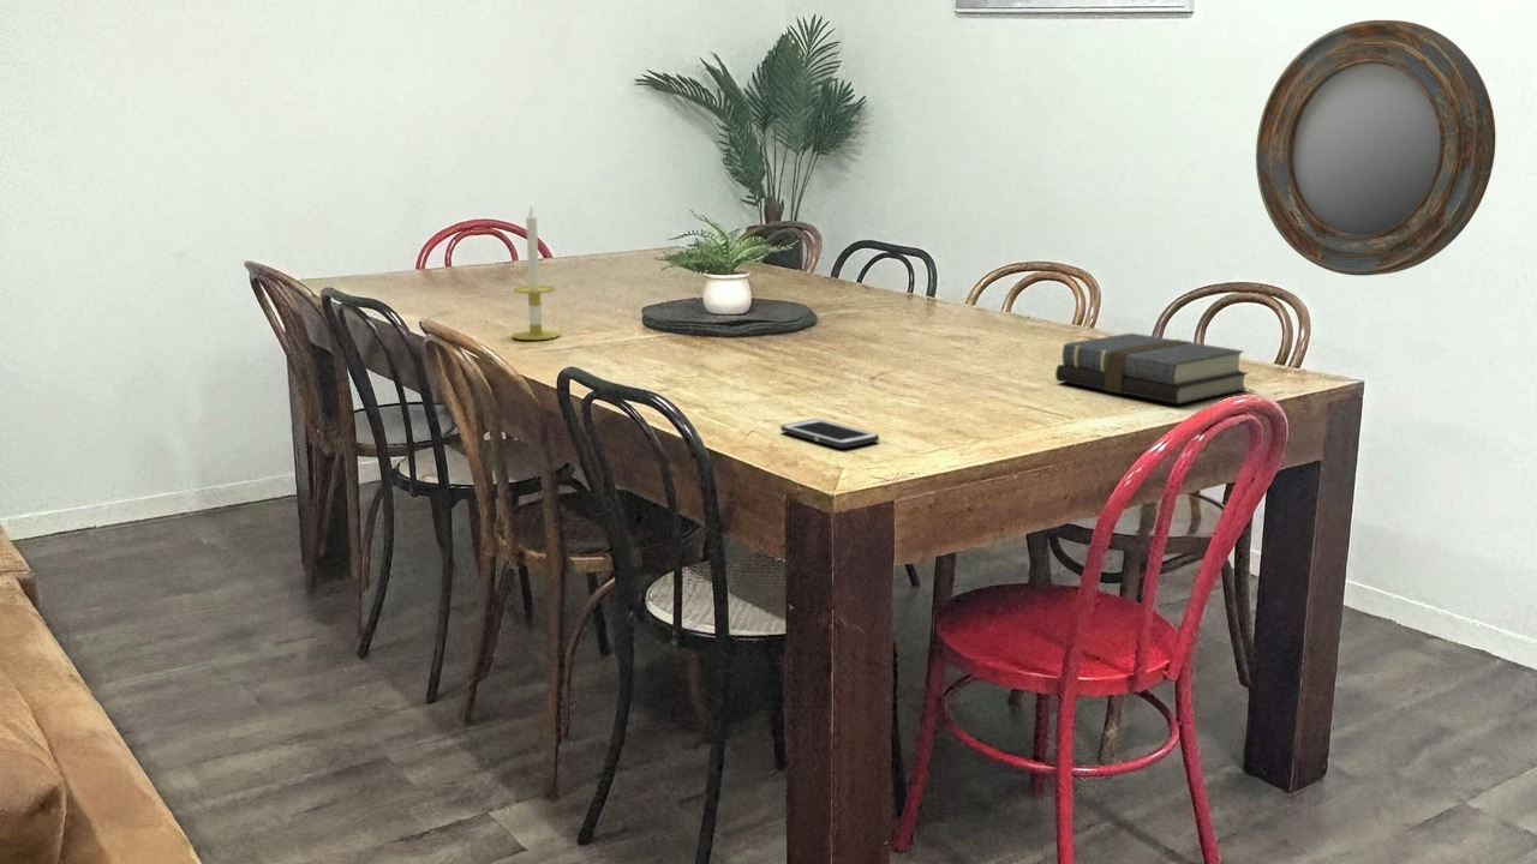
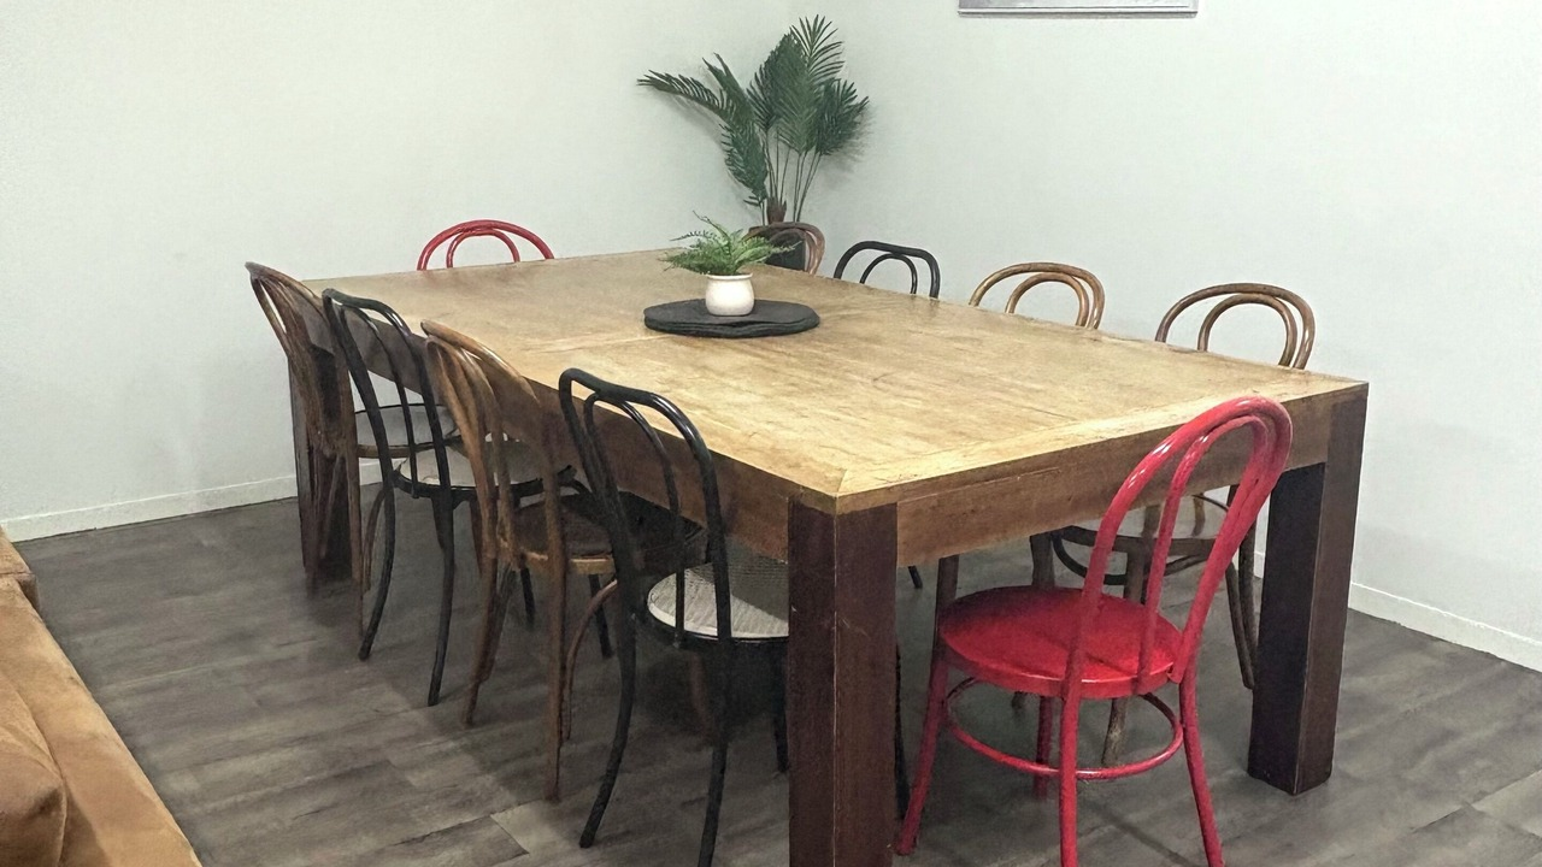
- home mirror (1366, 149)
- book (1150, 366)
- candle (533, 270)
- cell phone (829, 433)
